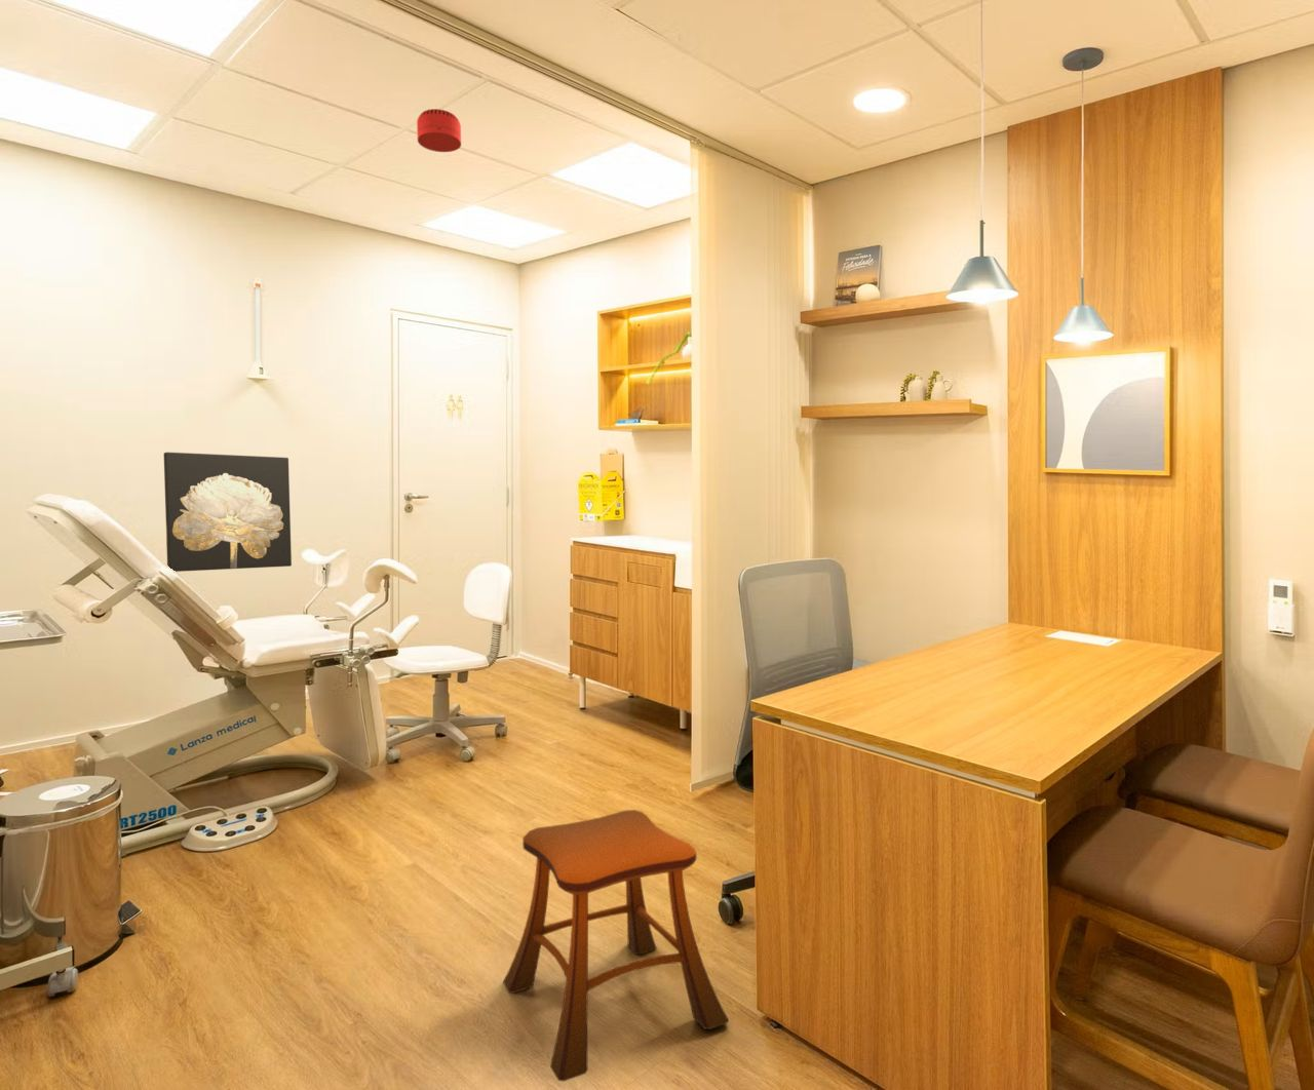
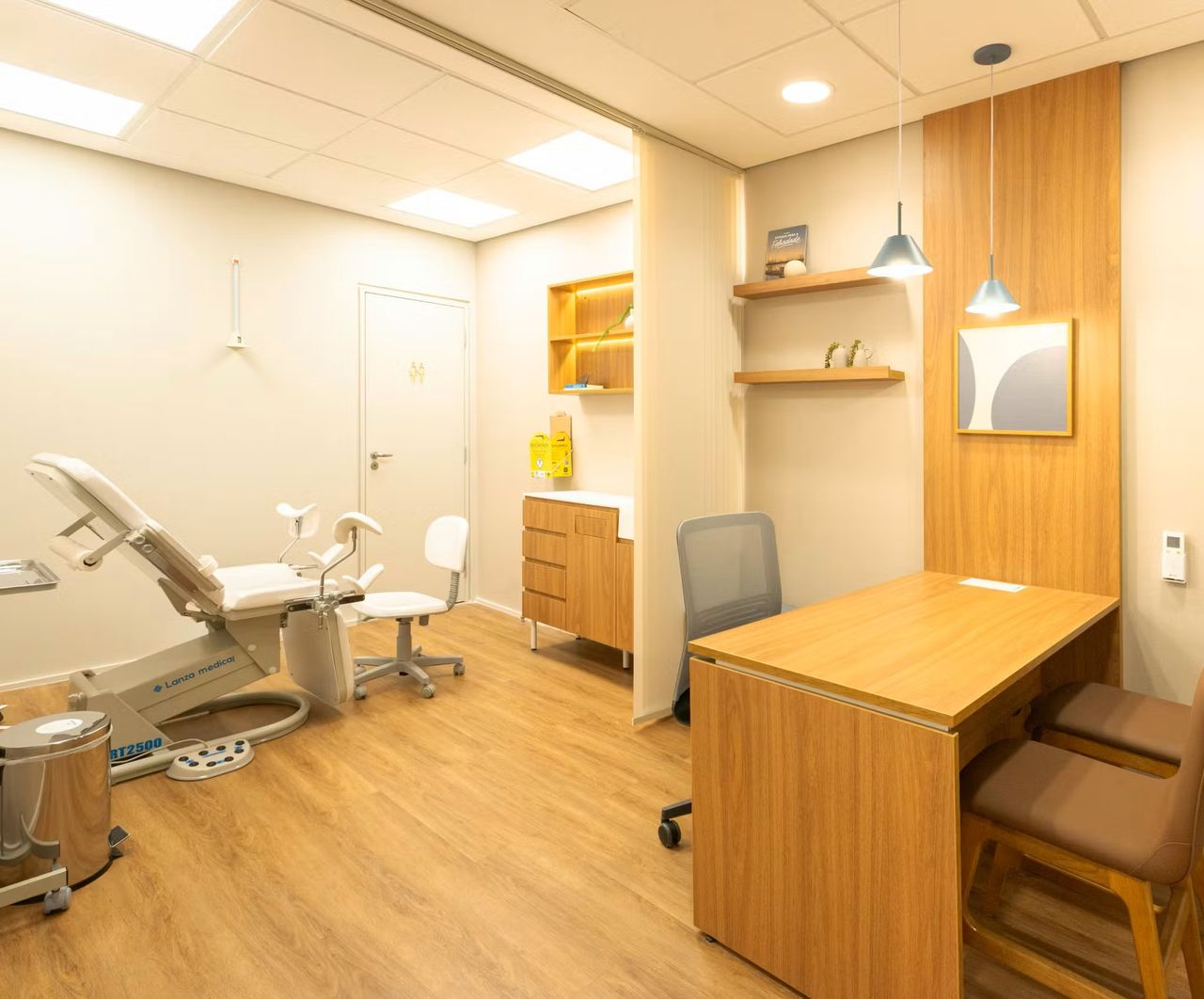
- wall art (230, 512)
- stool (608, 915)
- smoke detector (439, 130)
